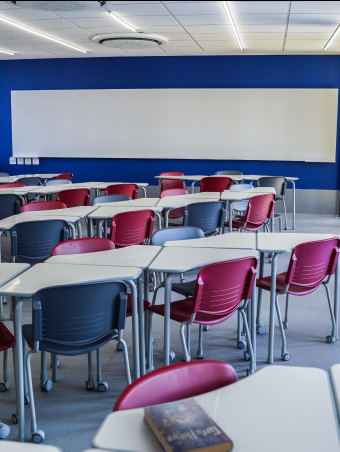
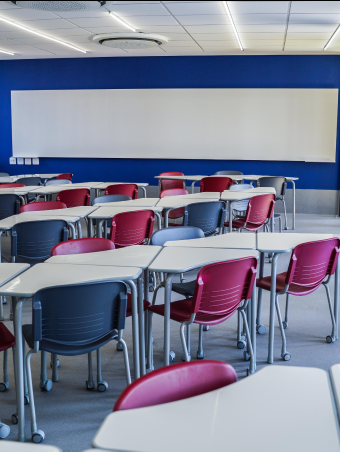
- book (185, 427)
